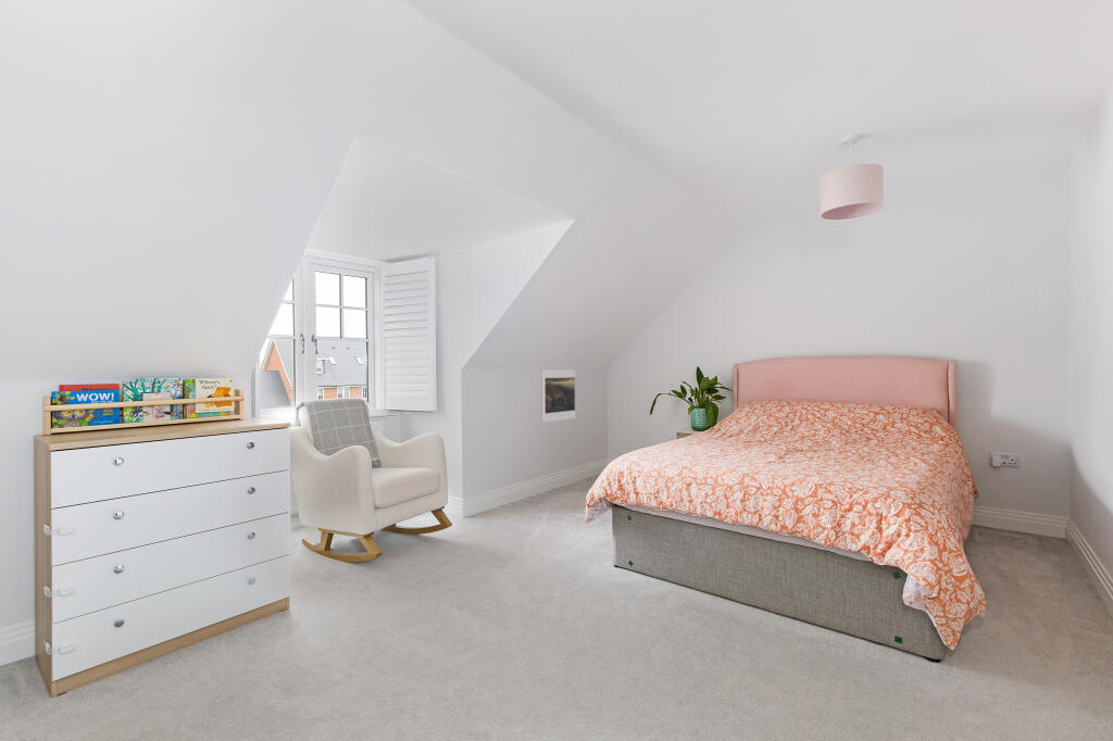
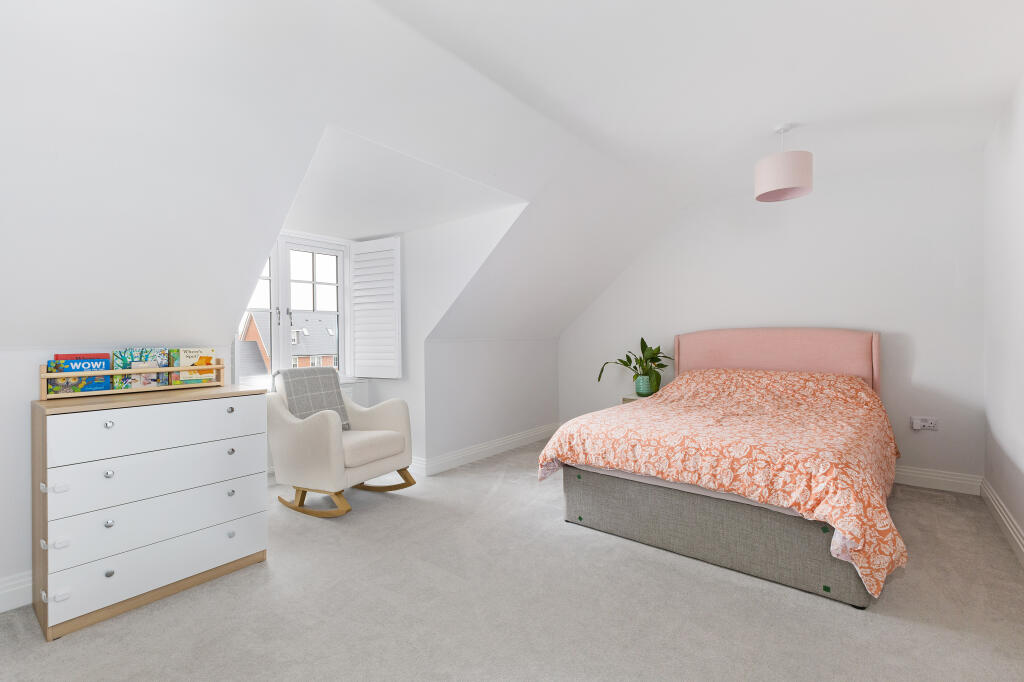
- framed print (559, 394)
